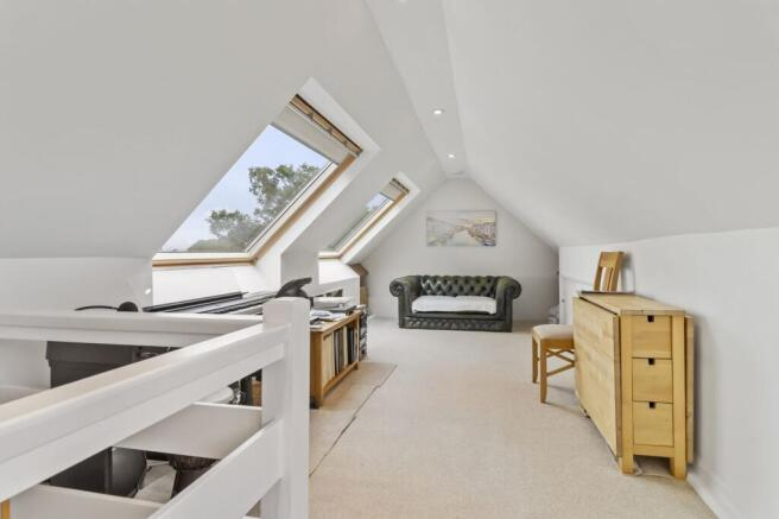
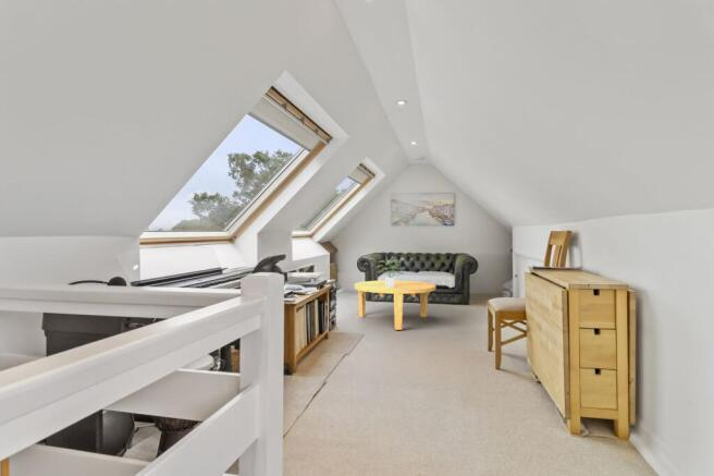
+ coffee table (394, 302)
+ potted plant (390, 271)
